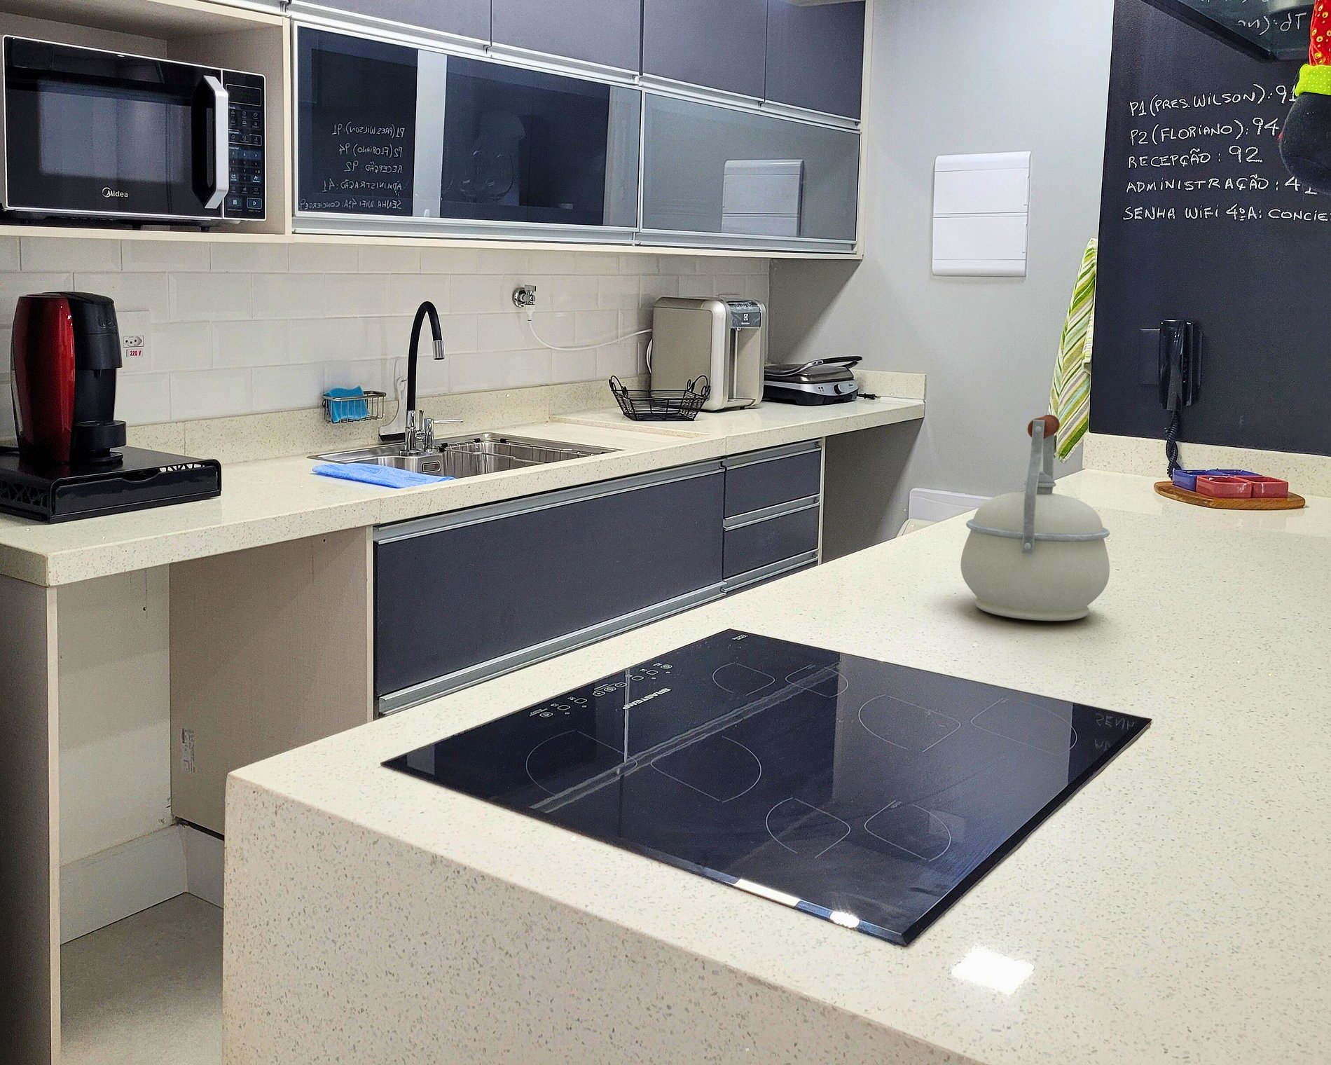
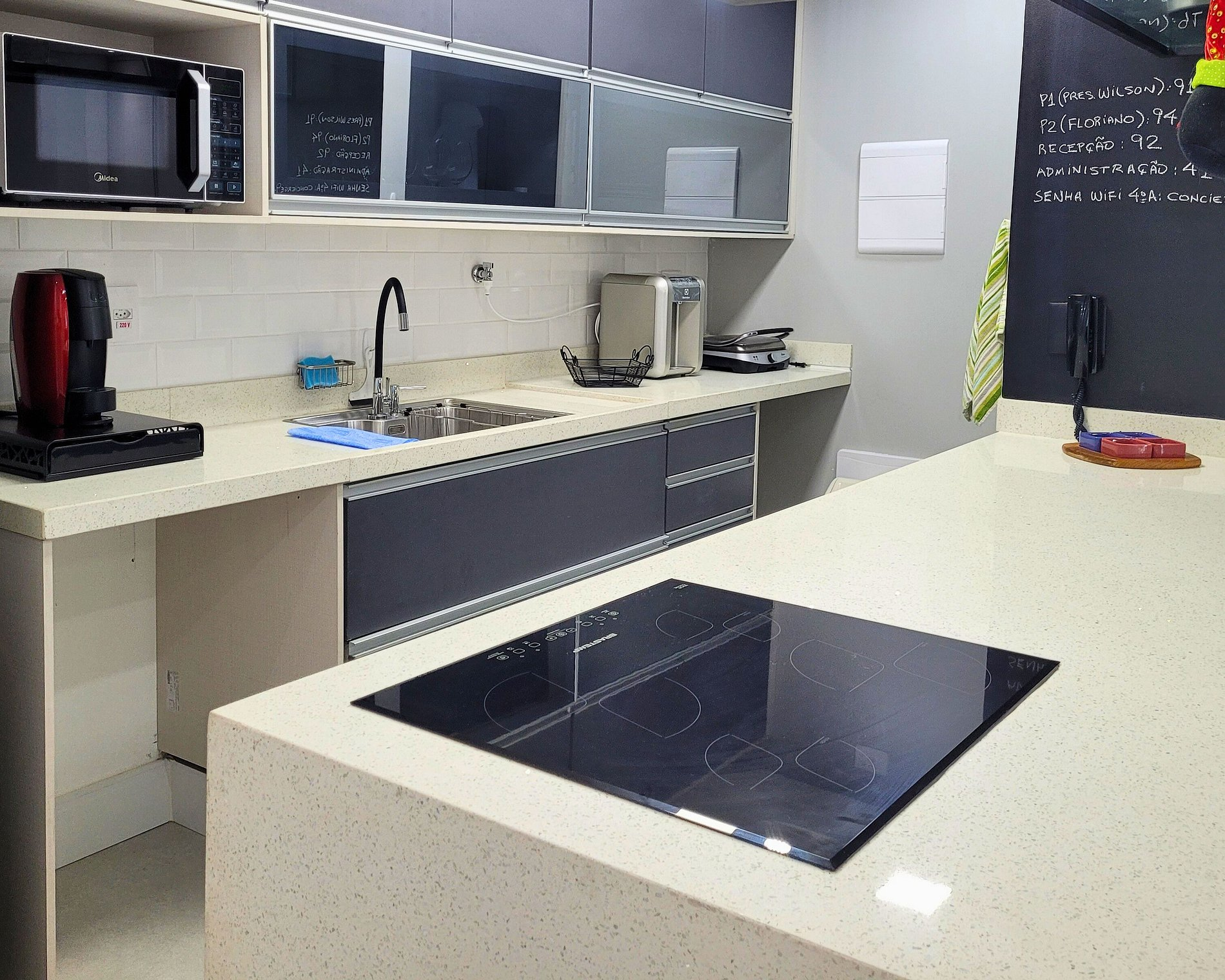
- kettle (1039, 513)
